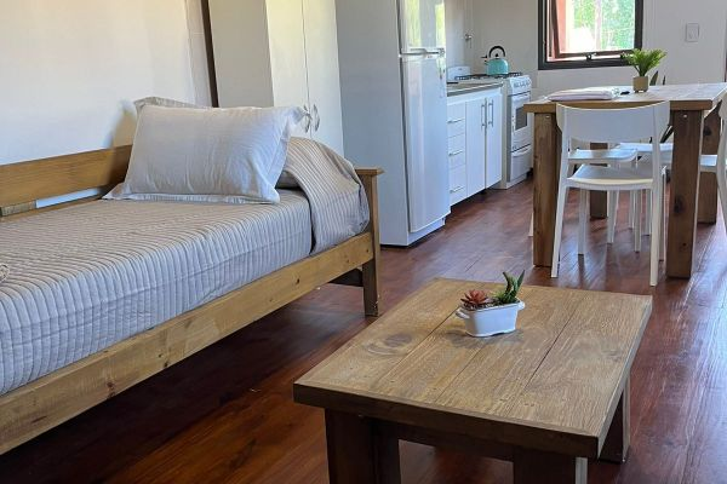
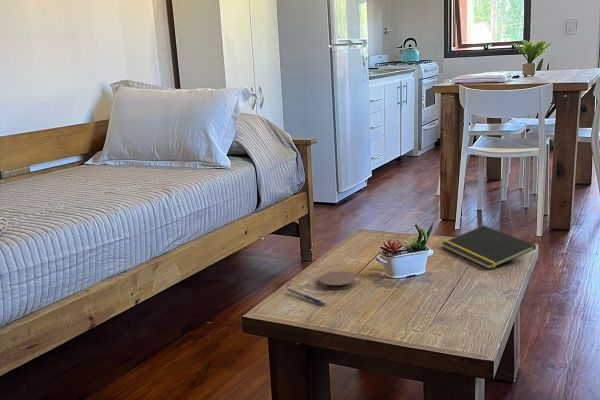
+ notepad (486, 245)
+ coaster (337, 280)
+ pen (305, 296)
